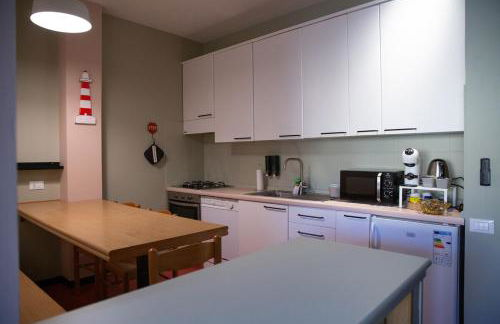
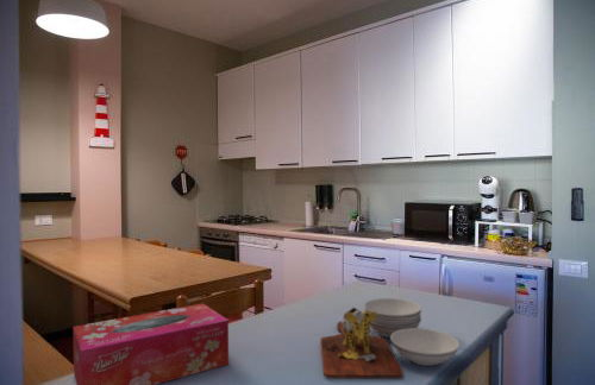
+ tissue box (152, 346)
+ cutting board (384, 322)
